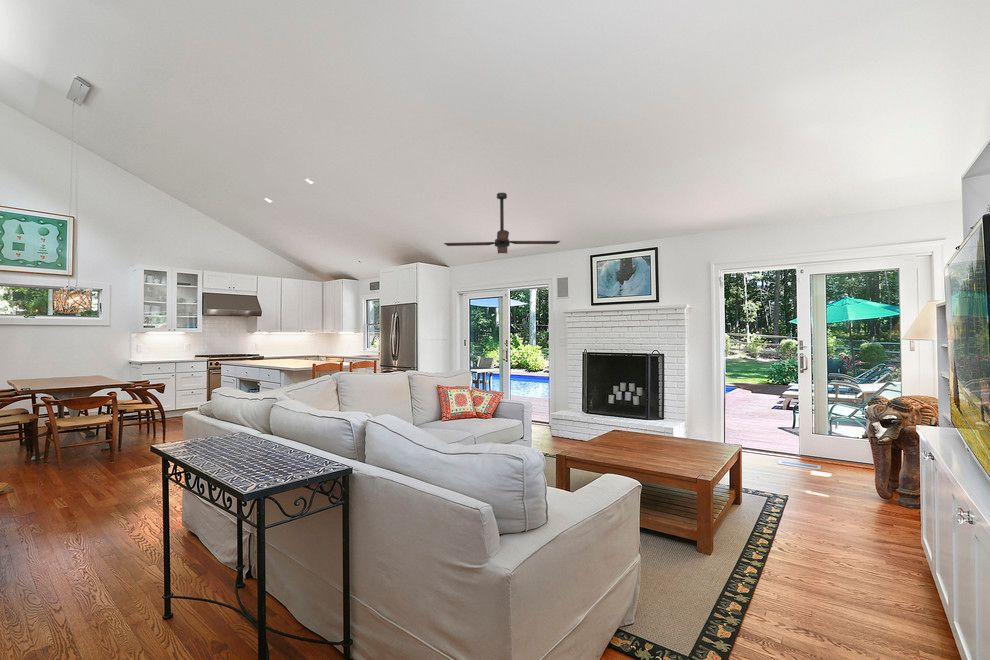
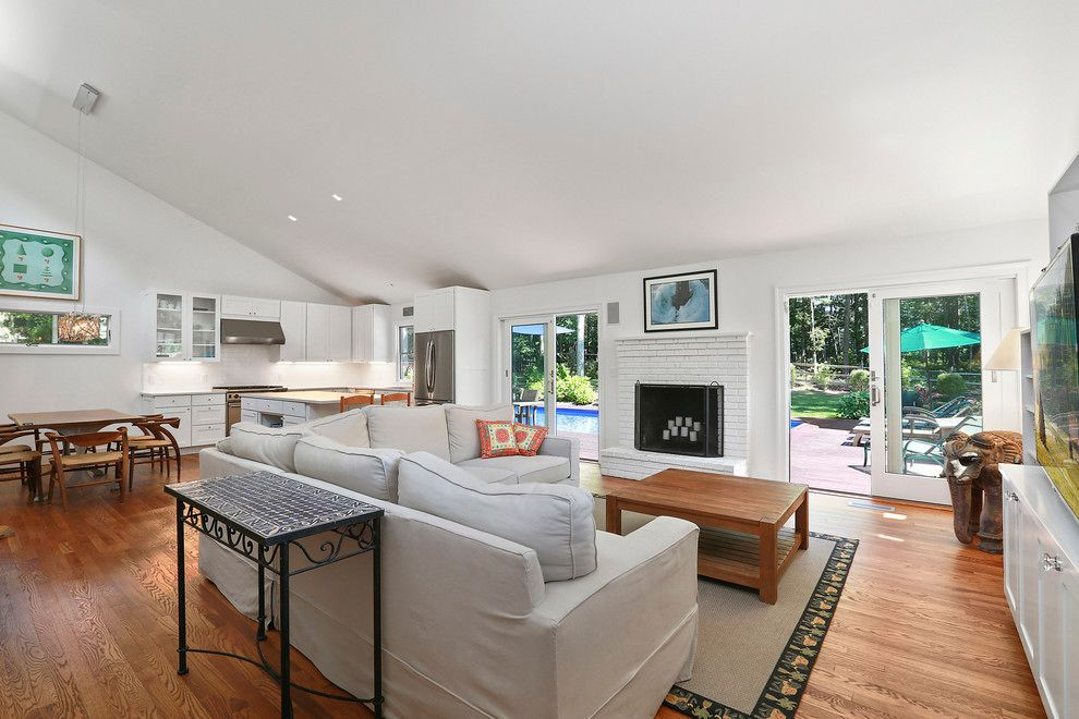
- ceiling fan (501, 220)
